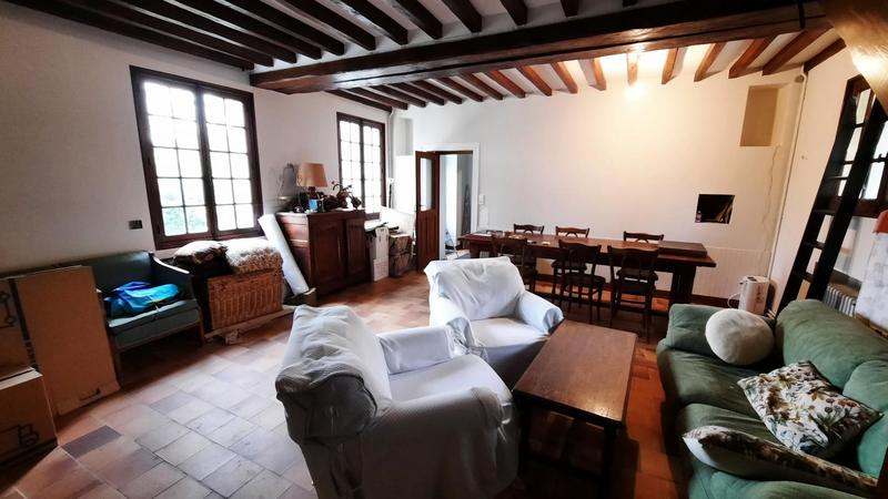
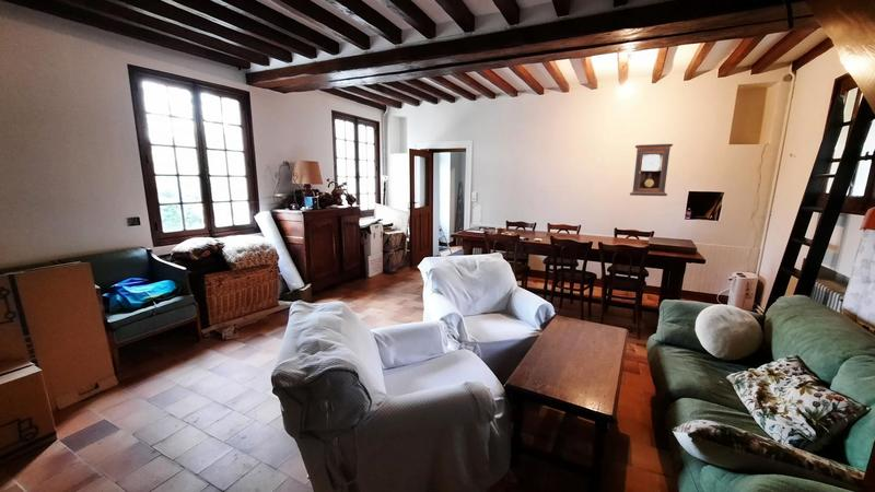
+ pendulum clock (651, 171)
